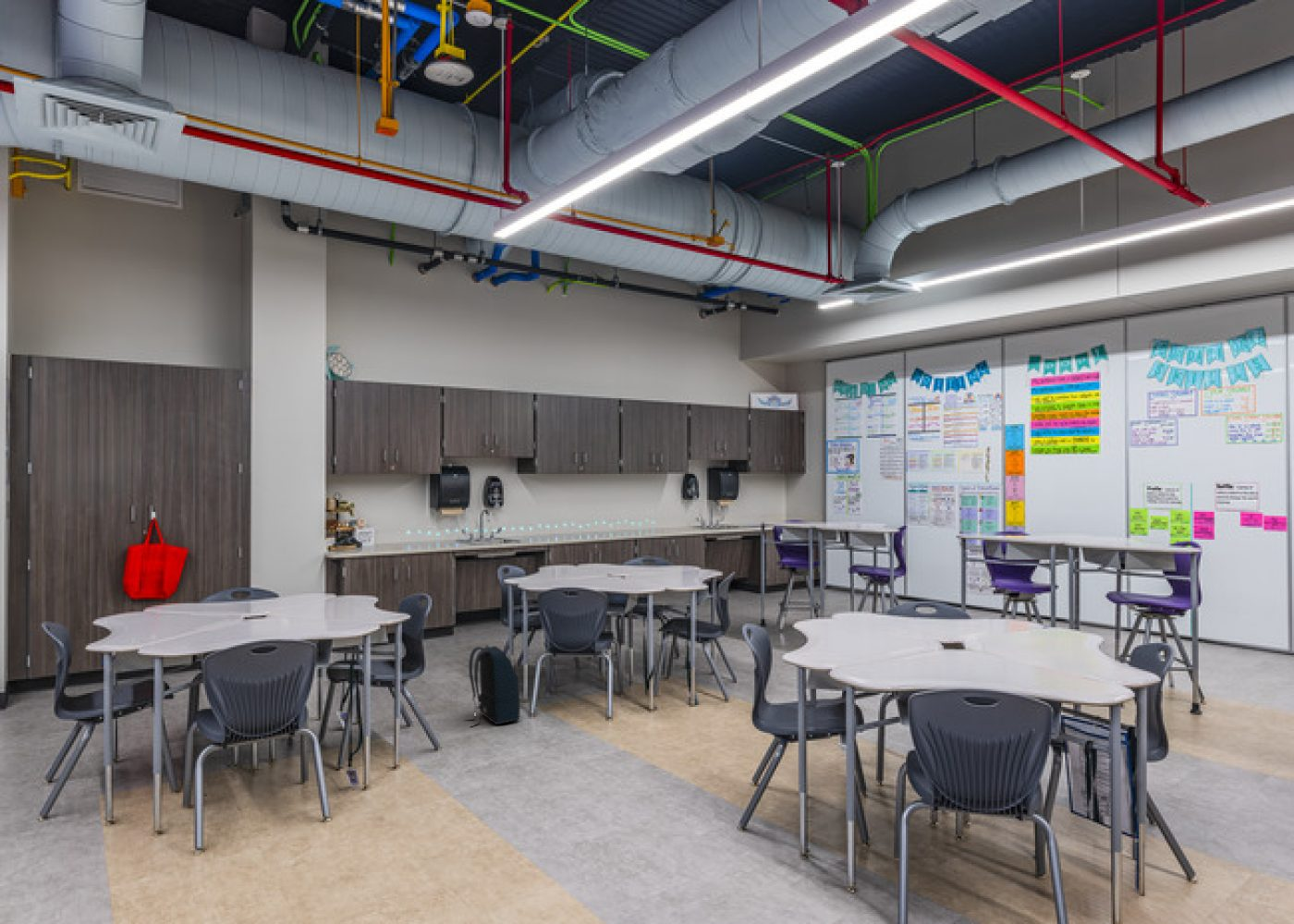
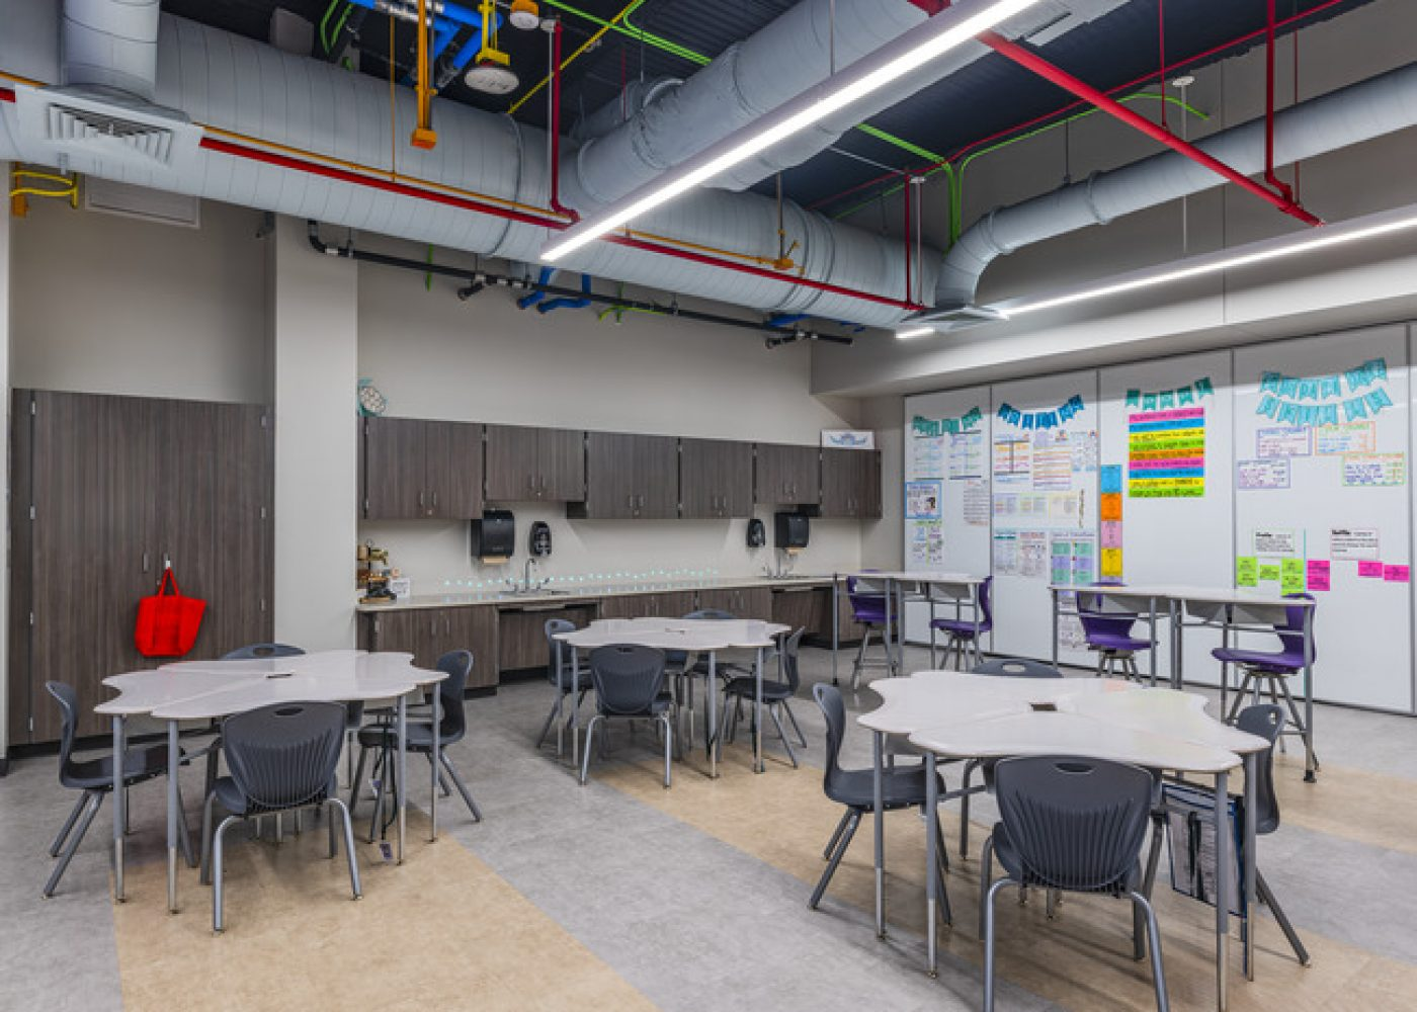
- backpack (491, 682)
